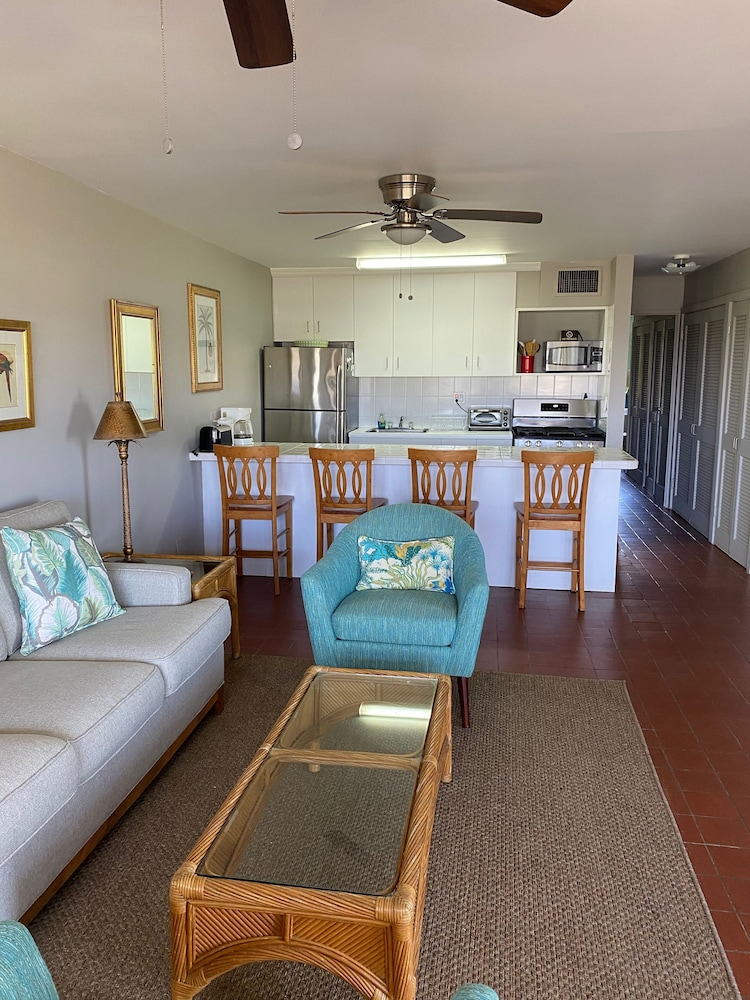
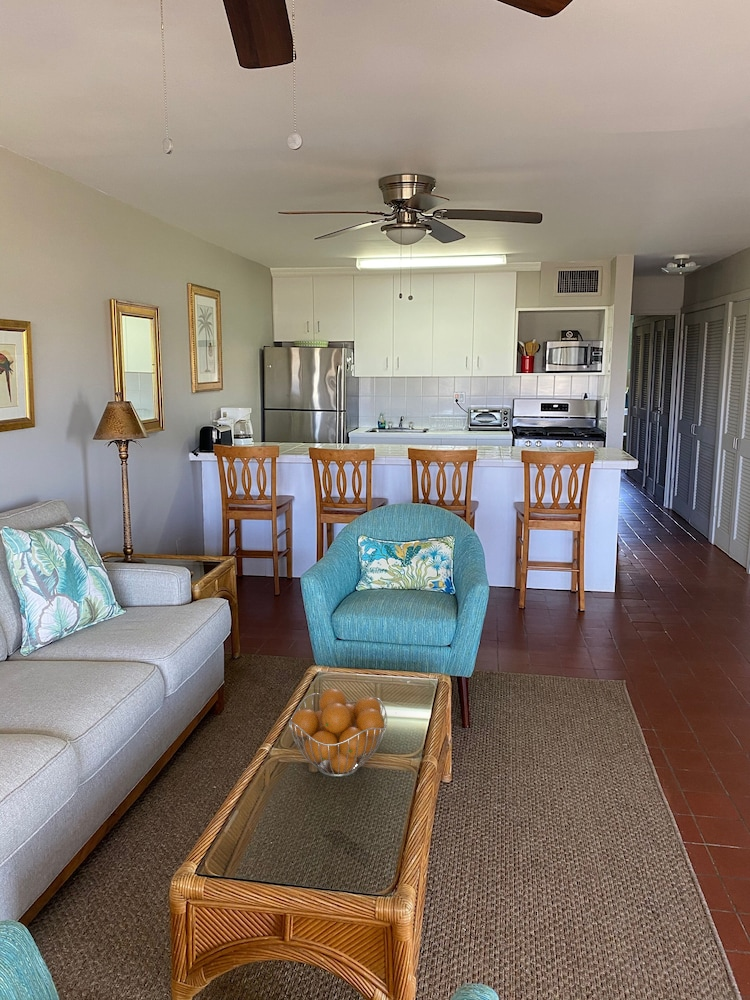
+ fruit basket (338, 731)
